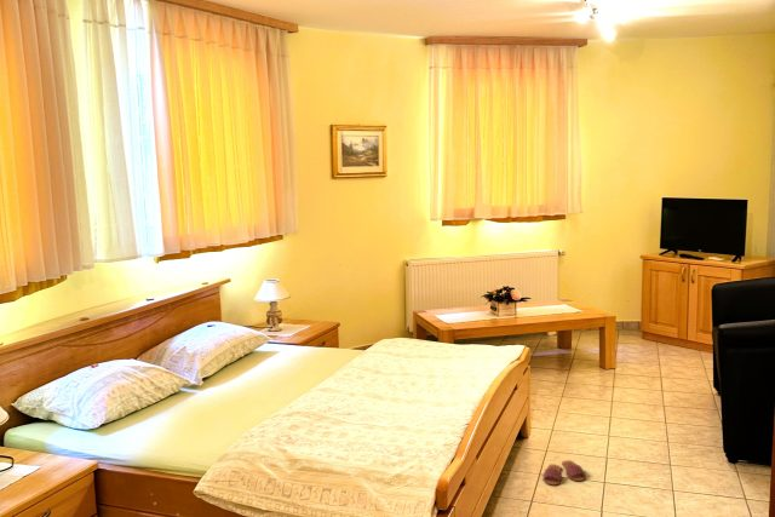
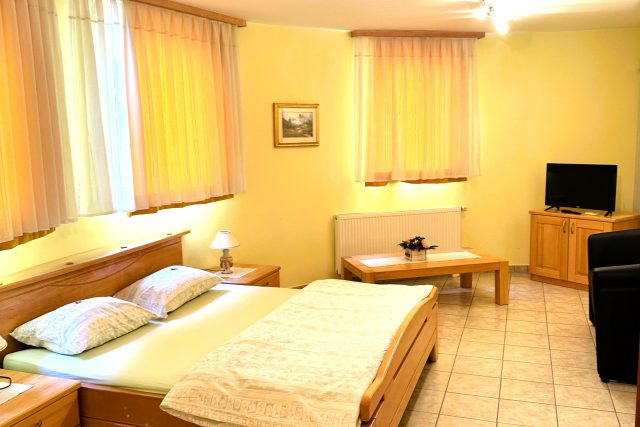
- slippers (566, 469)
